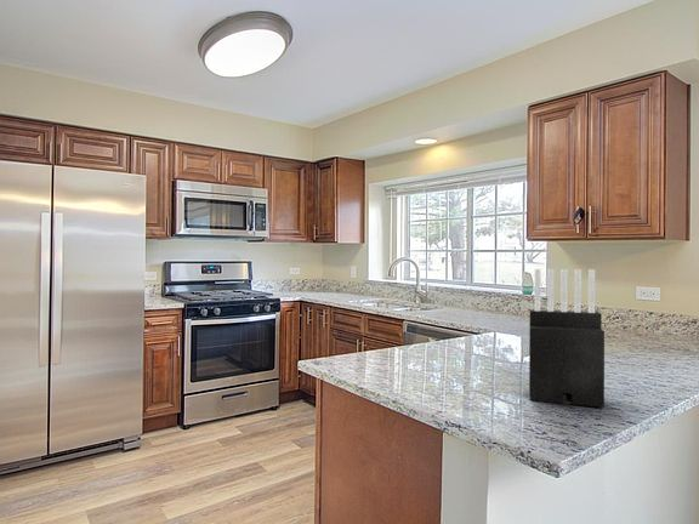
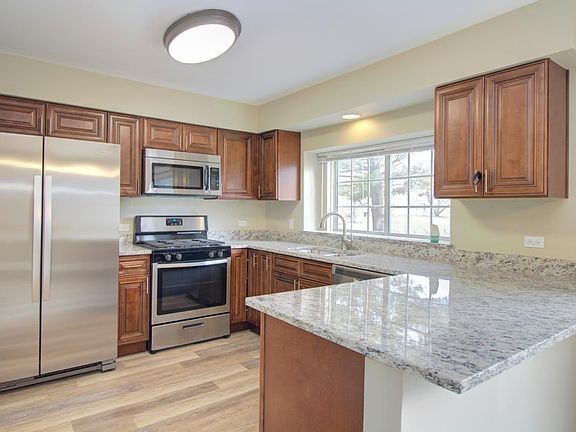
- knife block (564, 334)
